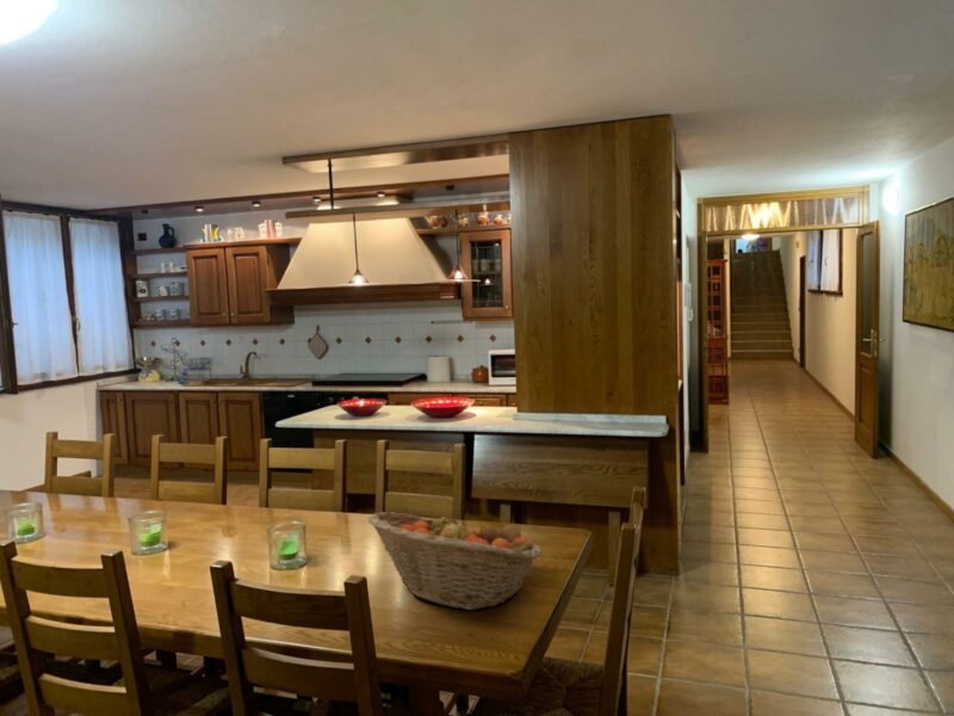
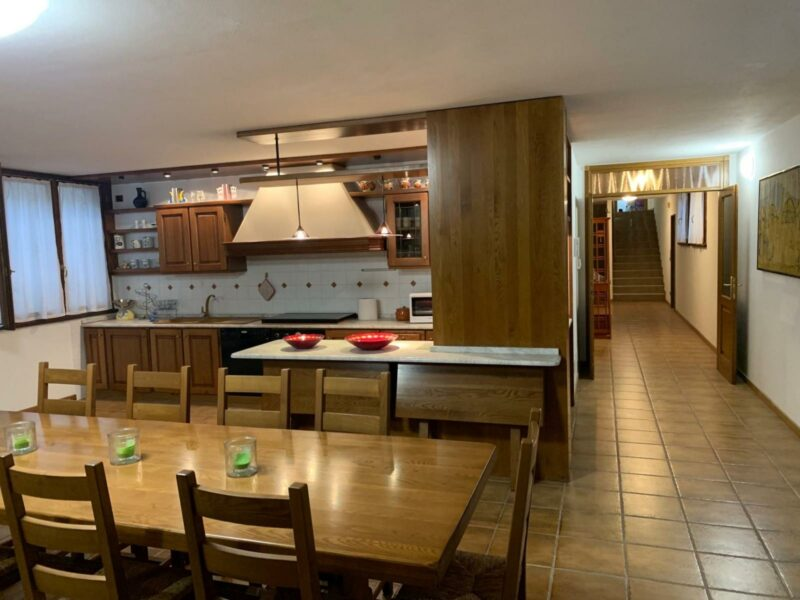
- fruit basket (452, 548)
